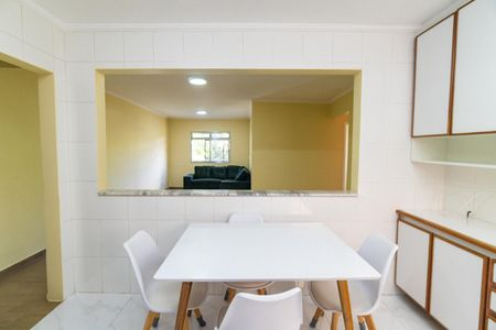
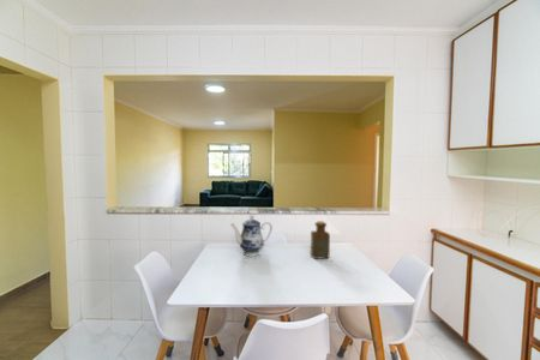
+ bottle (319, 239)
+ teapot (251, 234)
